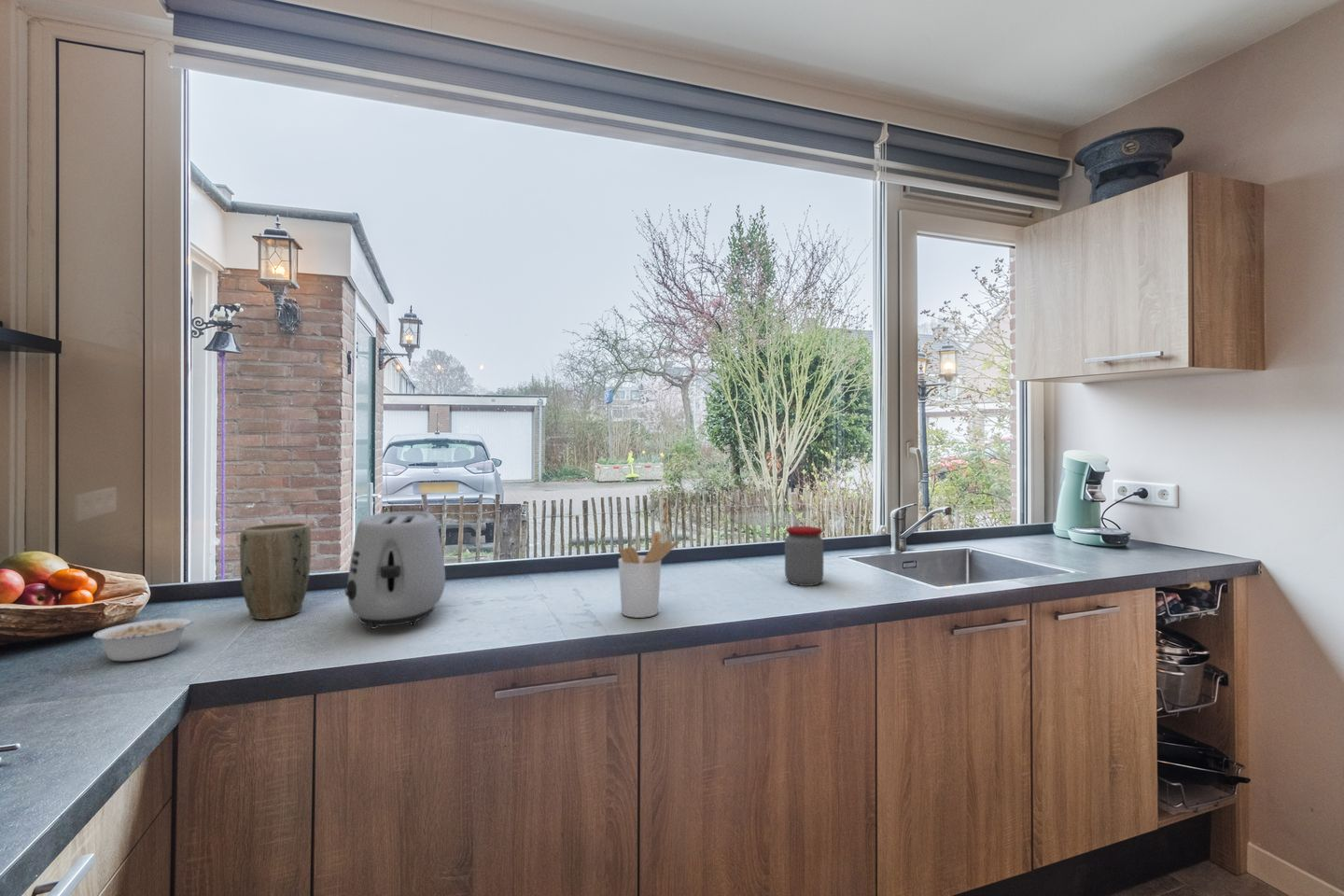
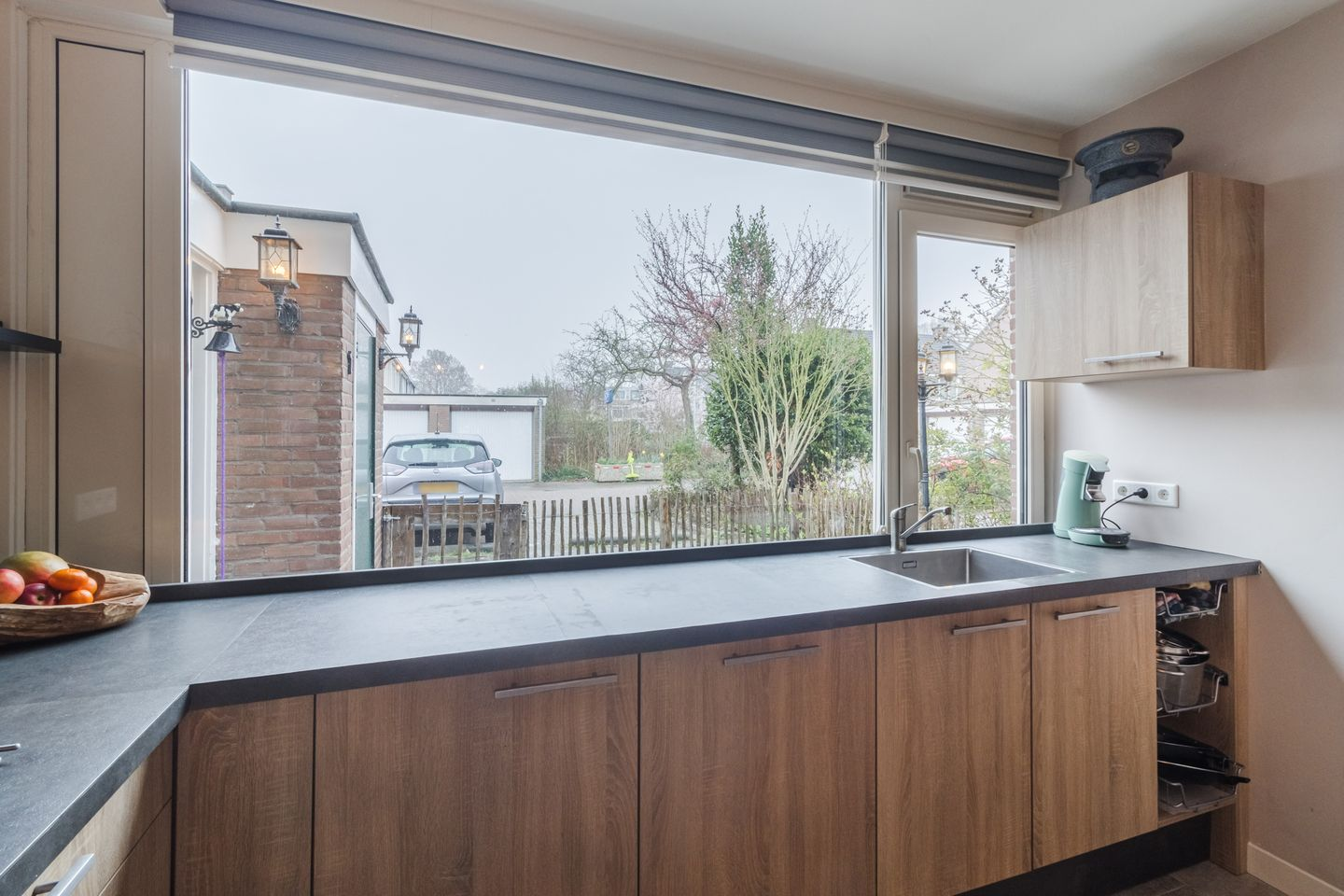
- plant pot (276, 569)
- jar (804, 555)
- utensil holder (648, 574)
- legume (147, 637)
- toaster (397, 567)
